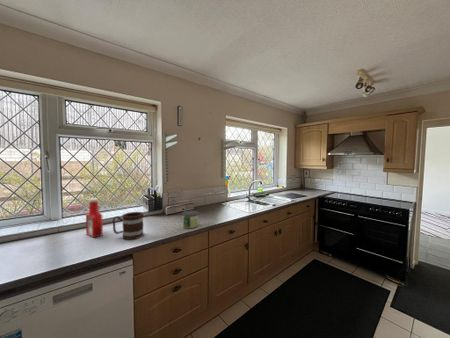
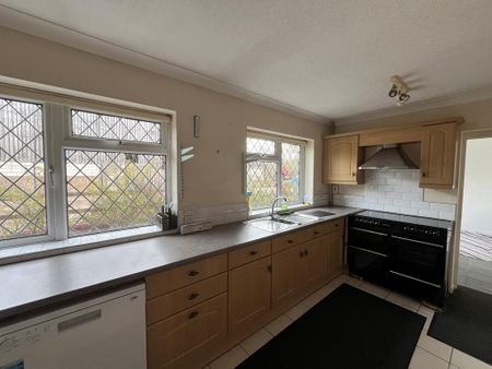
- soap bottle (94, 216)
- candle (190, 219)
- mug (128, 225)
